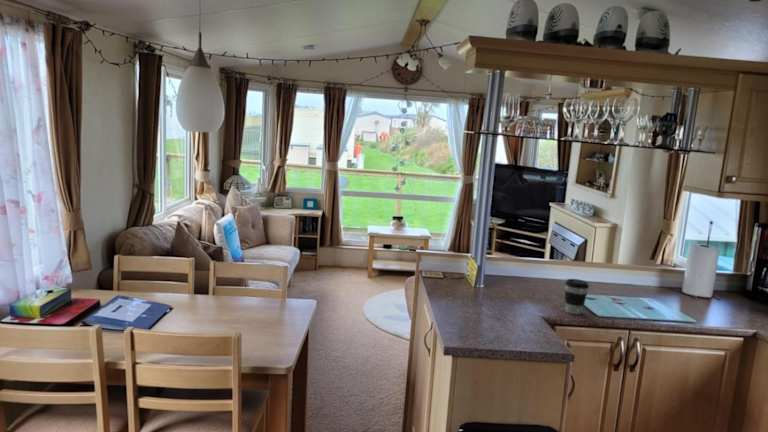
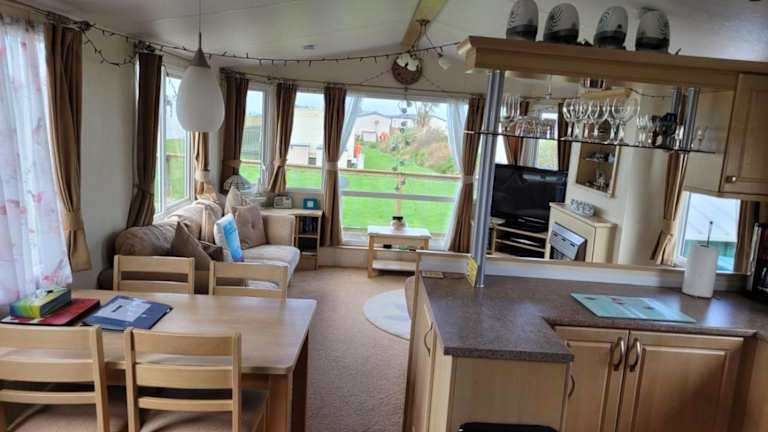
- coffee cup (575, 296)
